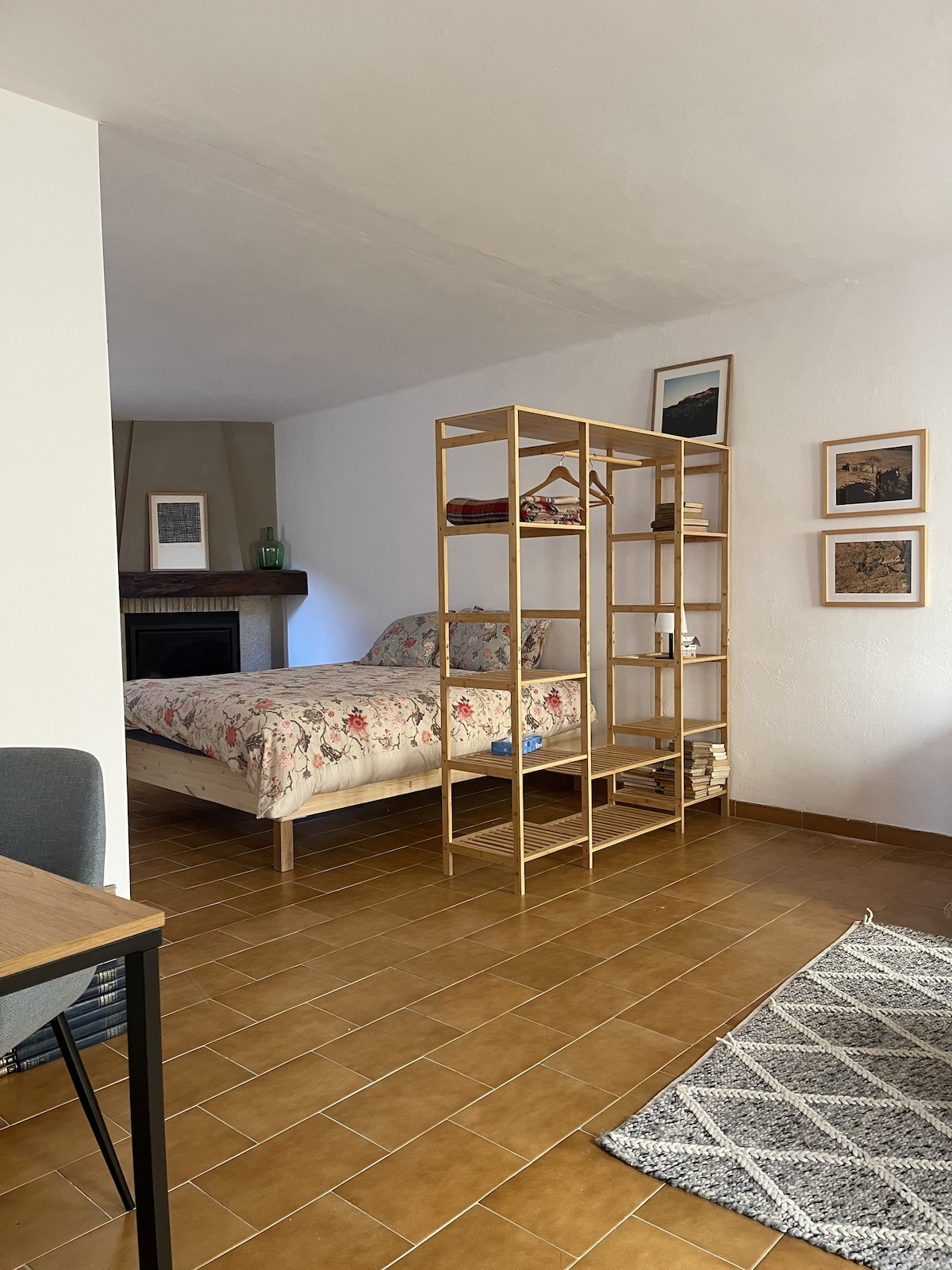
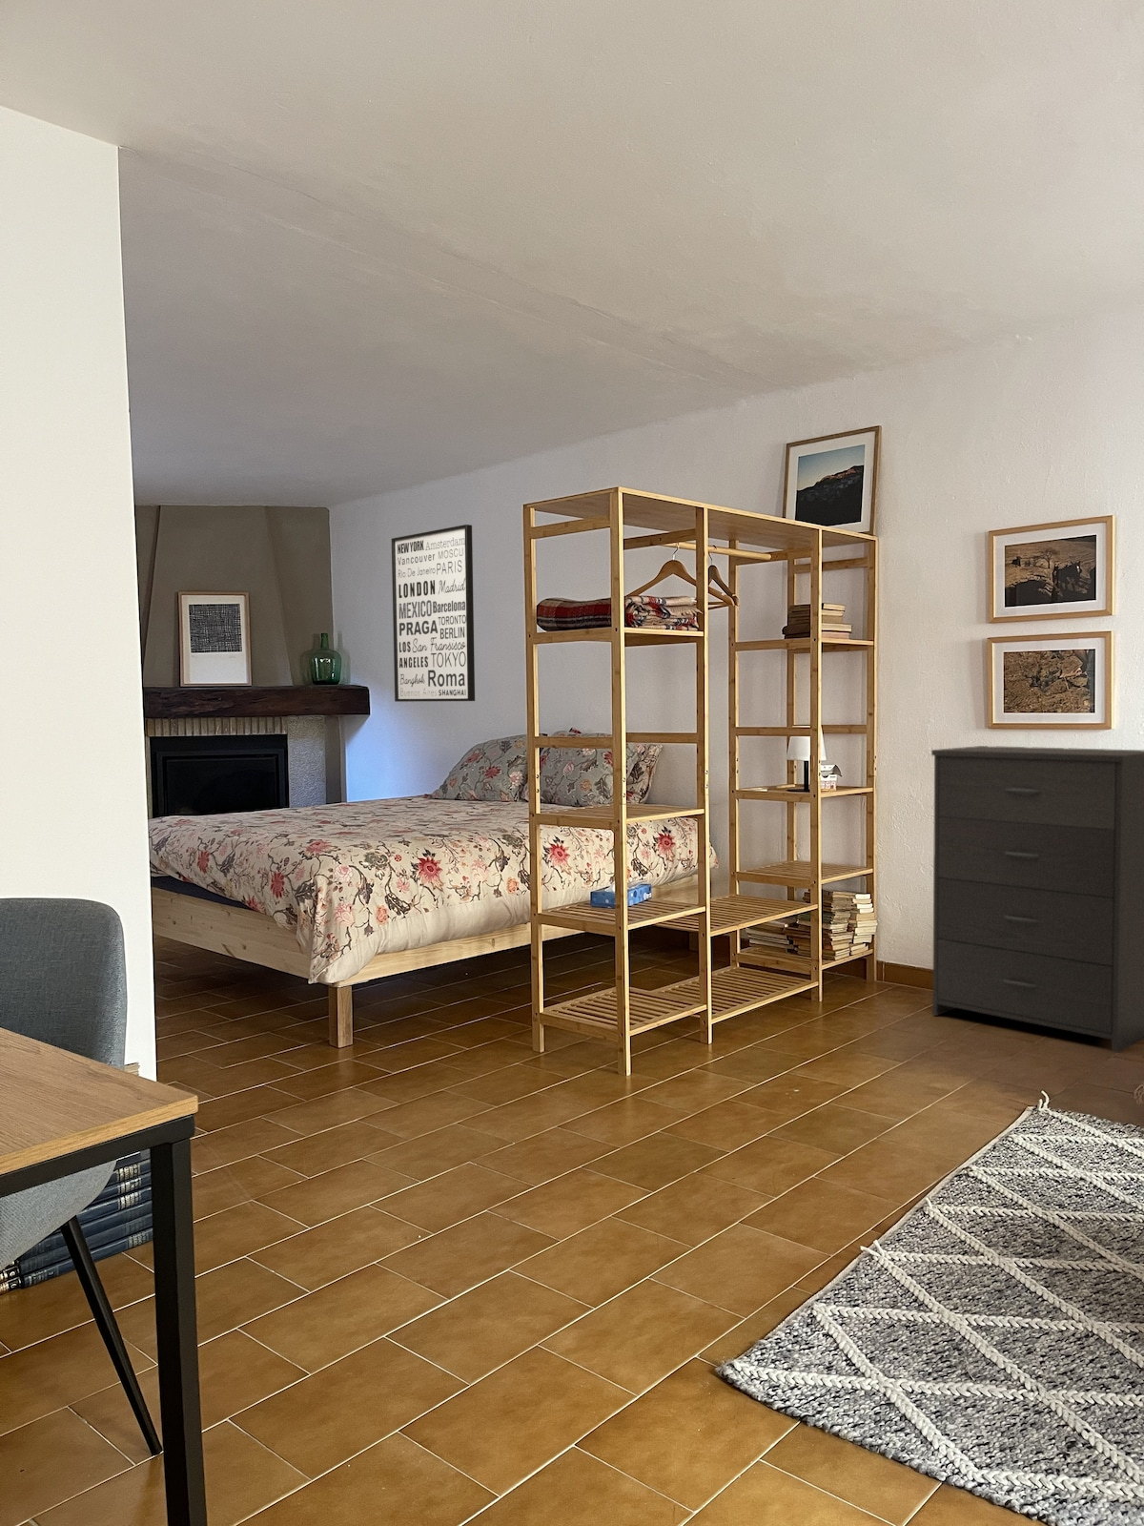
+ wall art (431, 618)
+ dresser (1043, 887)
